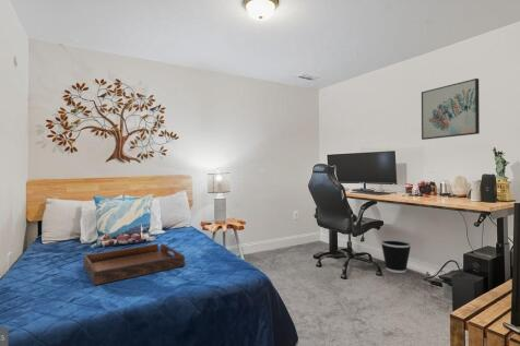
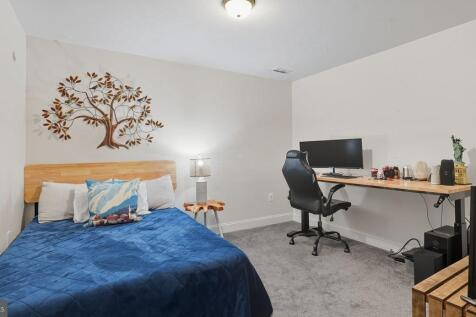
- wastebasket (395, 255)
- wall art (448, 111)
- serving tray (133, 260)
